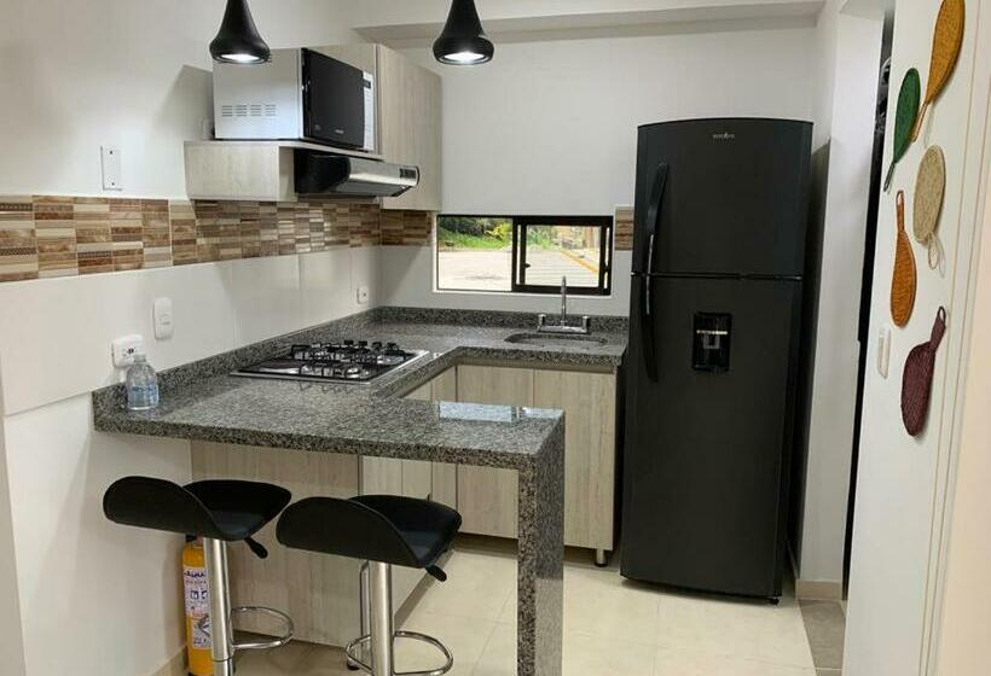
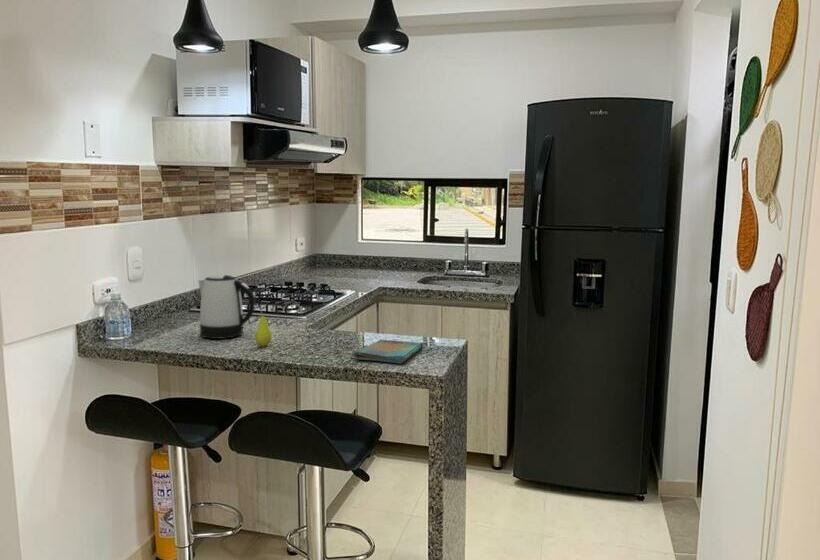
+ kettle (226, 305)
+ fruit (263, 328)
+ dish towel (389, 349)
